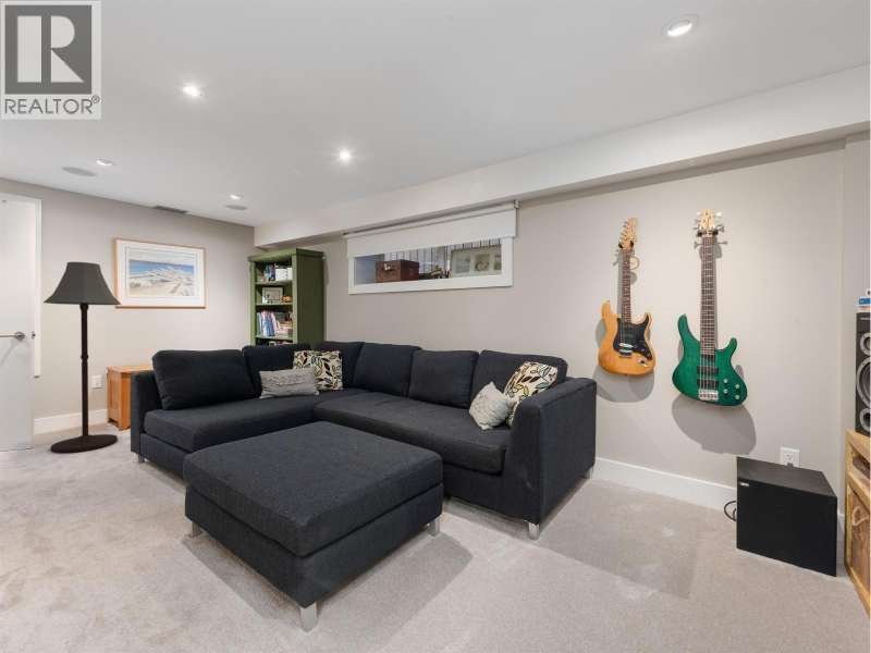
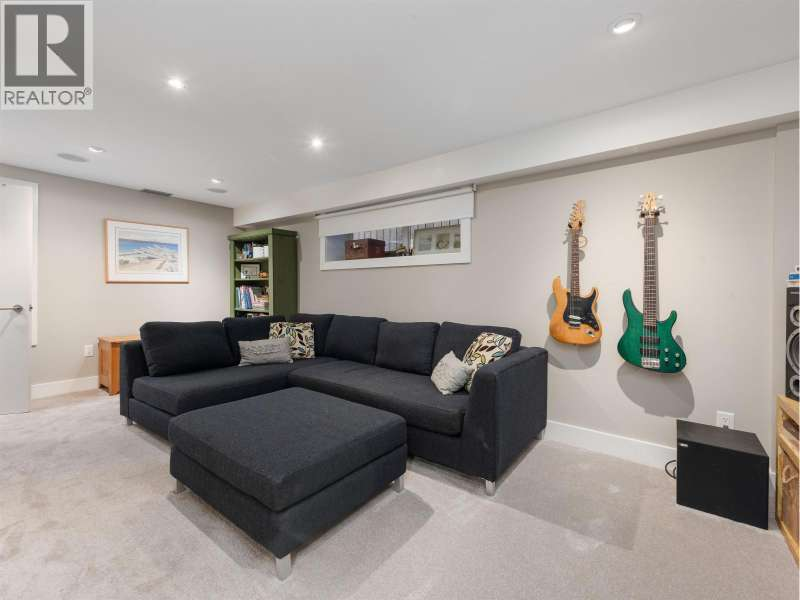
- floor lamp (84, 354)
